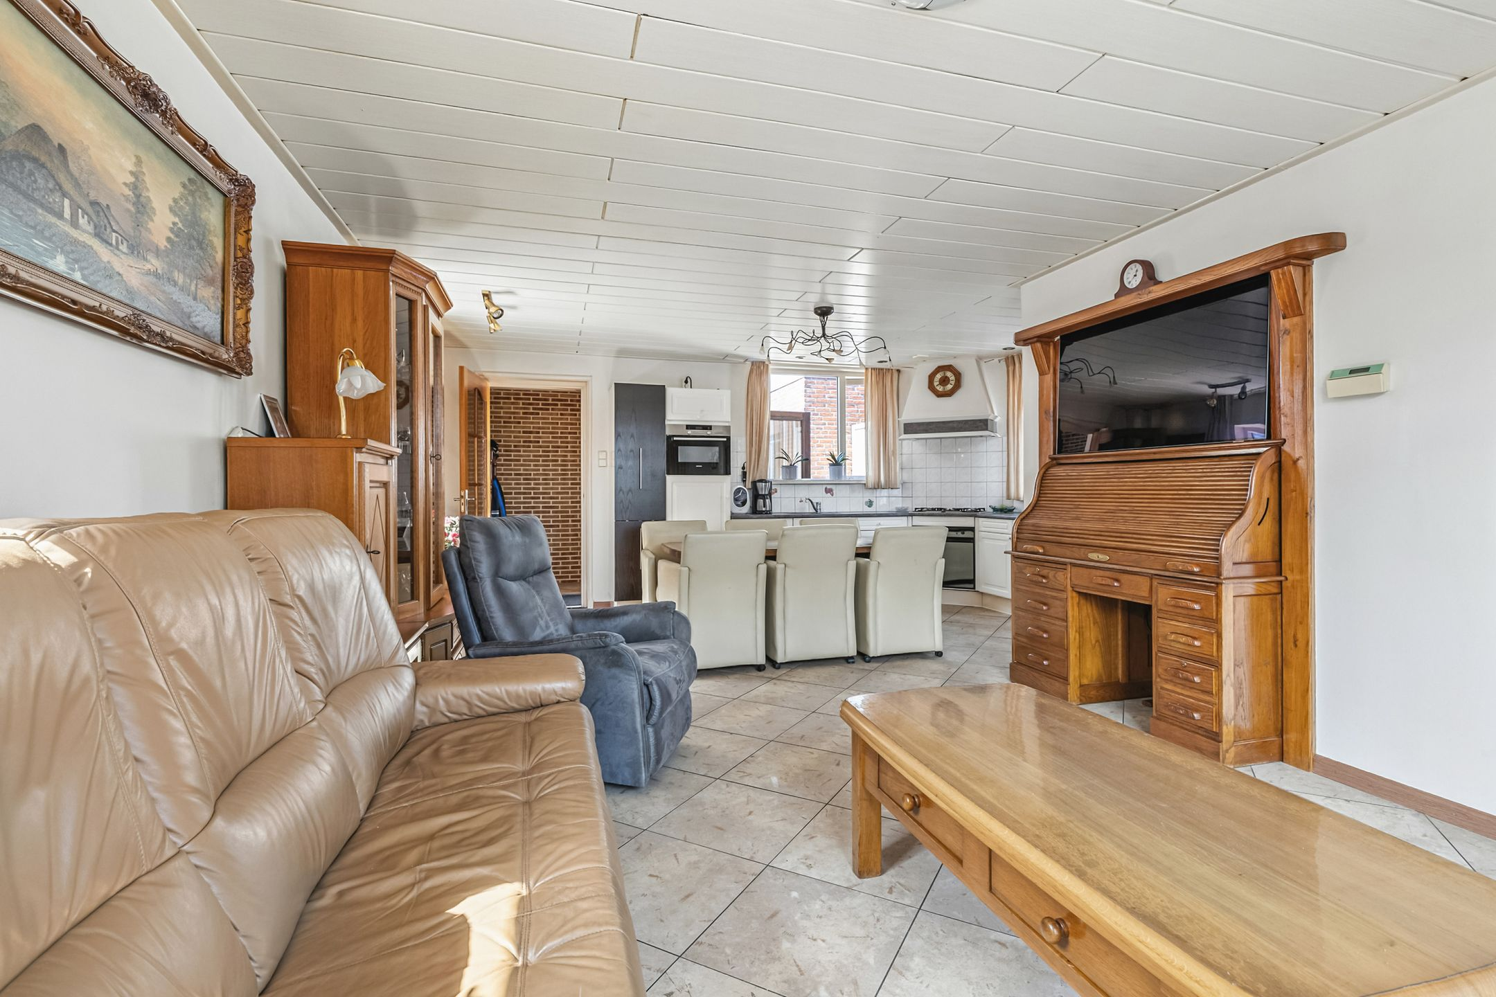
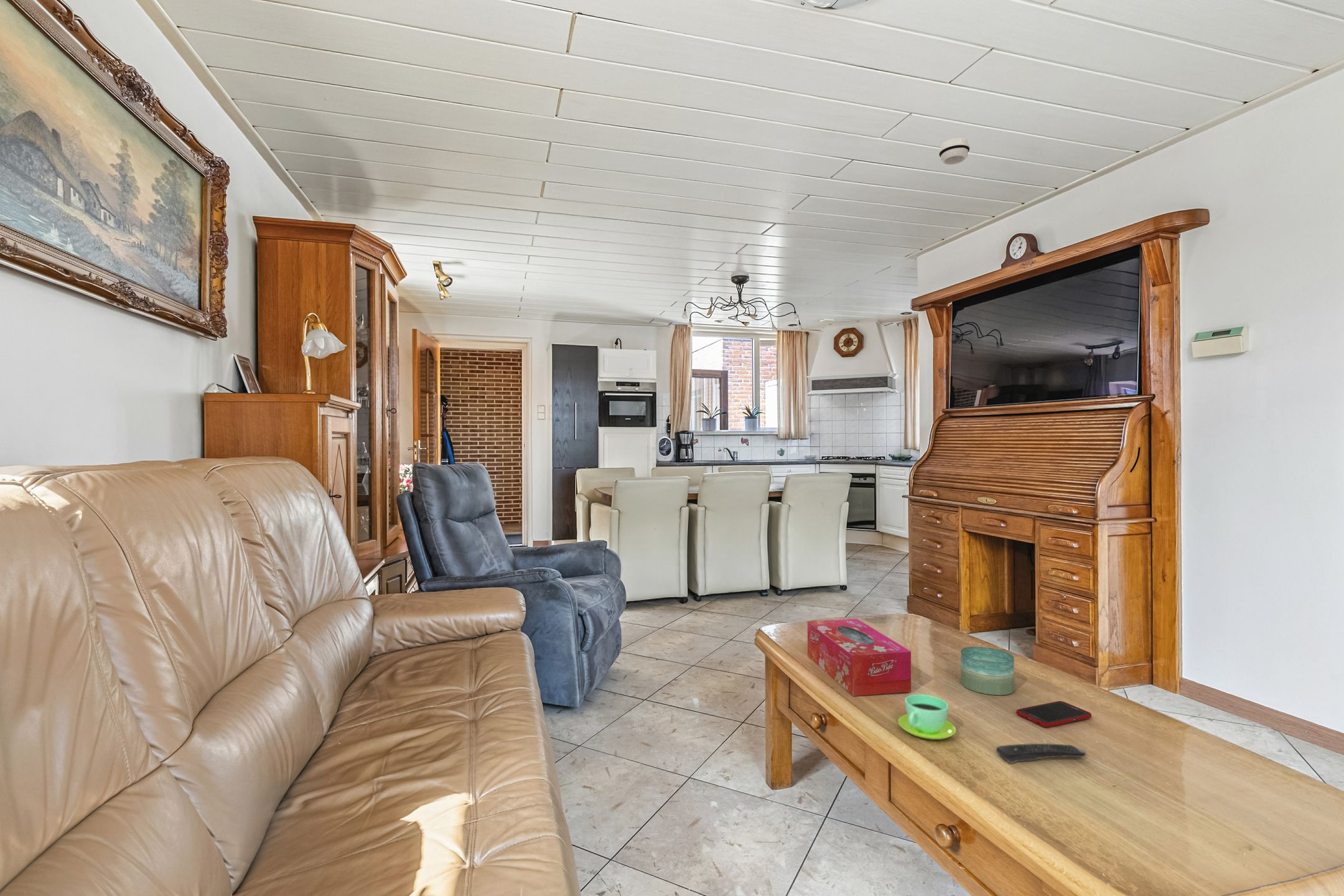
+ smoke detector (954, 152)
+ tissue box (855, 653)
+ candle (987, 670)
+ remote control (1043, 752)
+ cup (925, 716)
+ cell phone (1053, 714)
